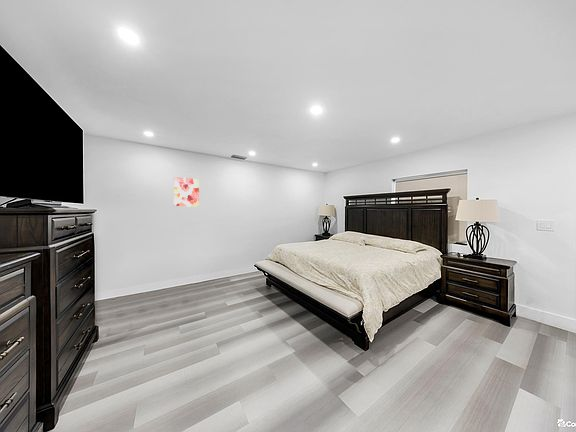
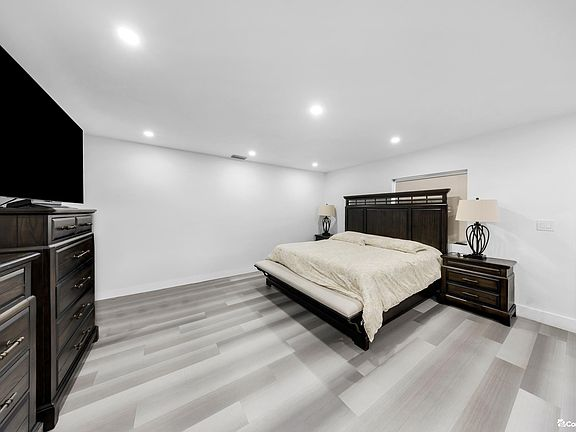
- wall art (186, 192)
